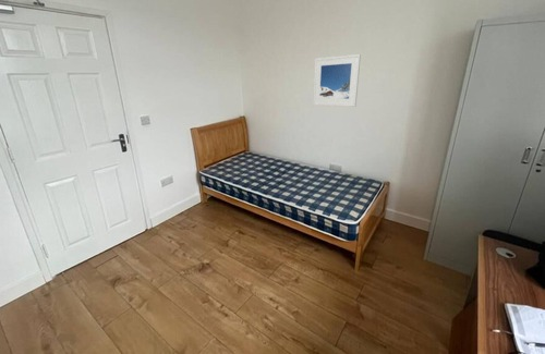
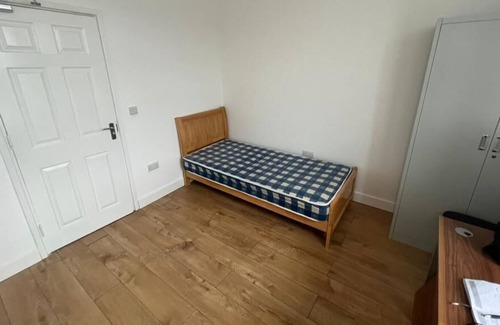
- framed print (335, 82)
